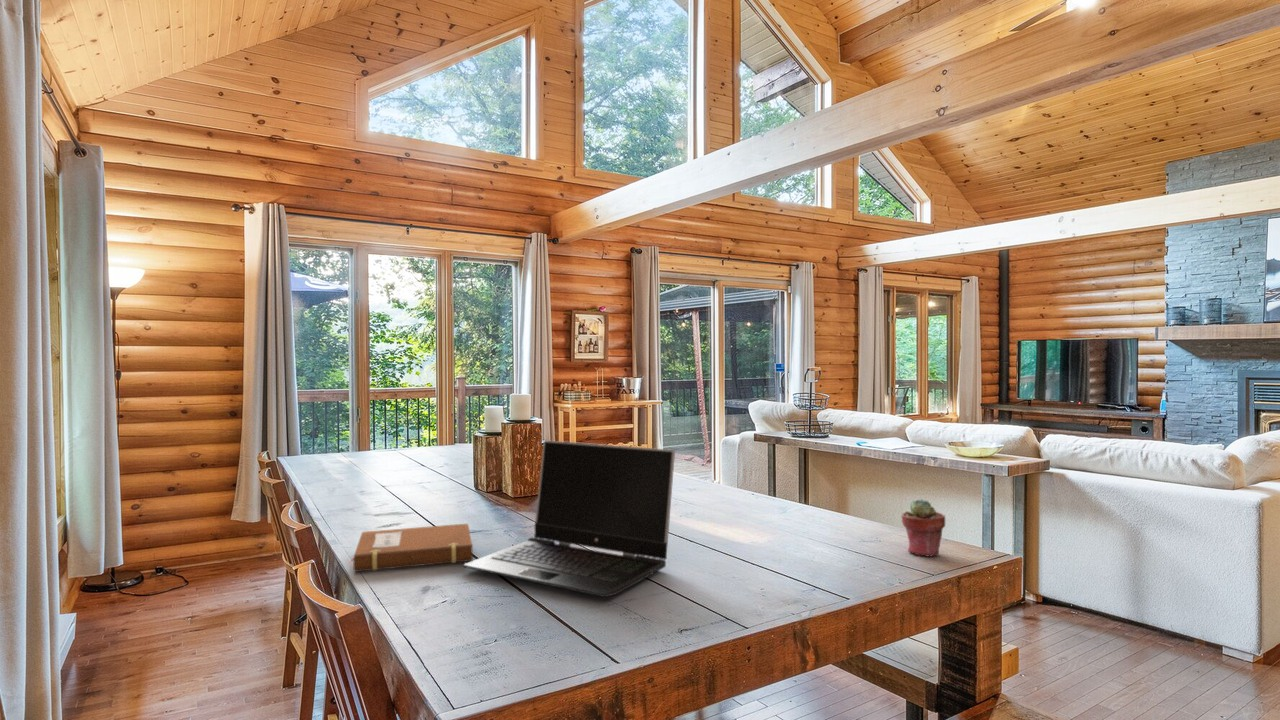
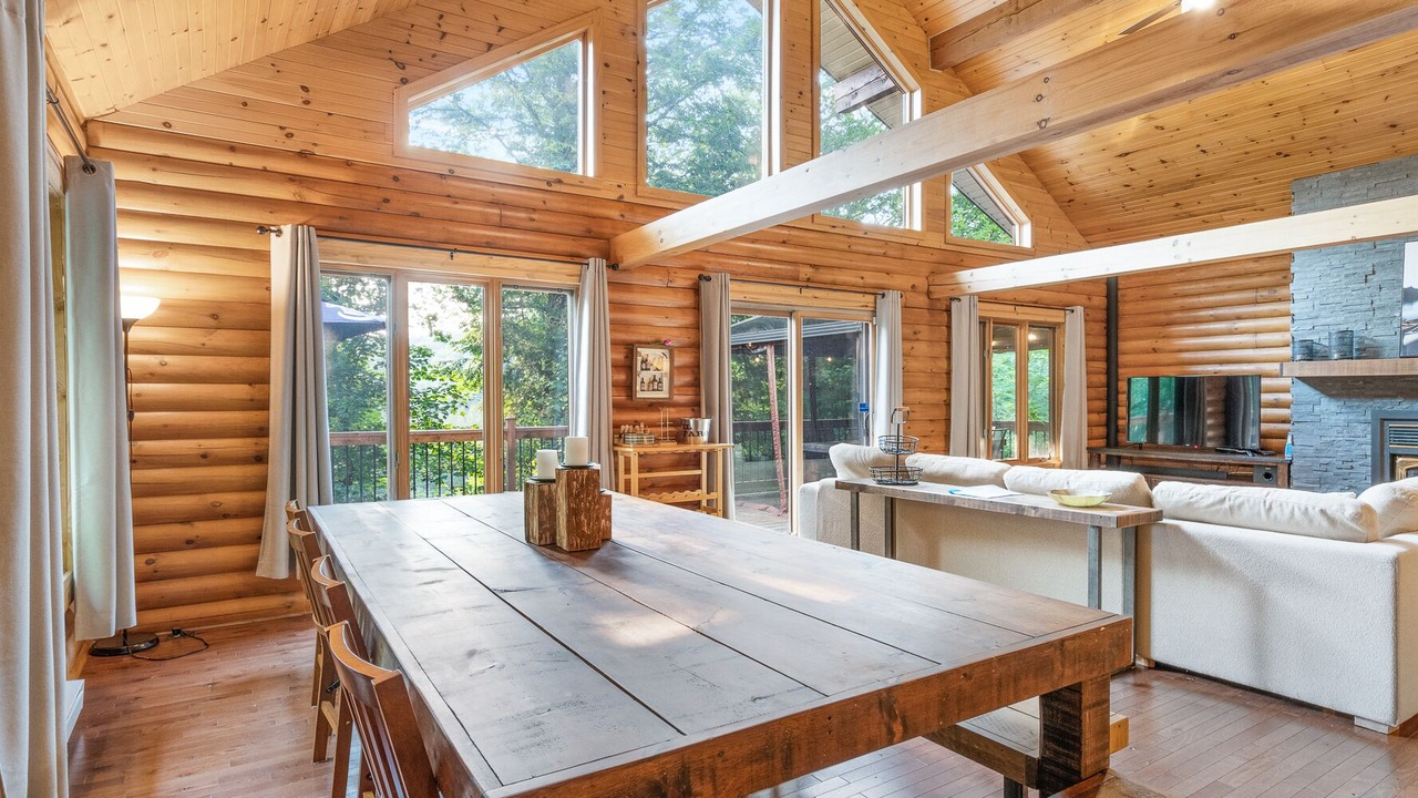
- potted succulent (923, 525)
- notebook (412, 546)
- laptop computer (570, 510)
